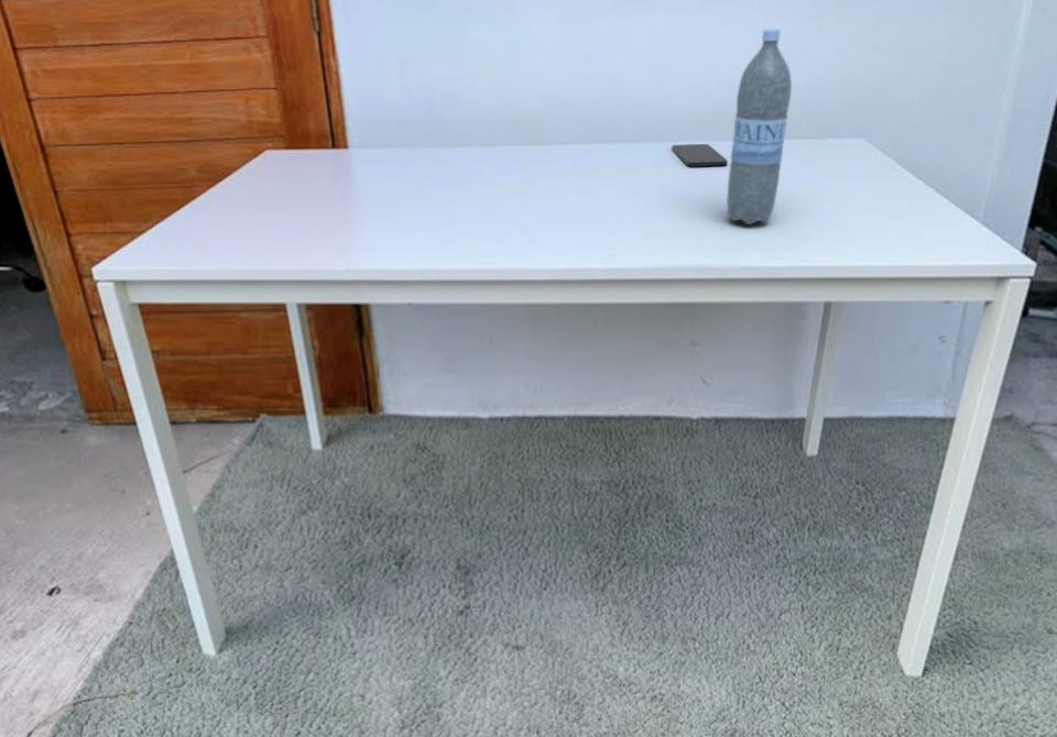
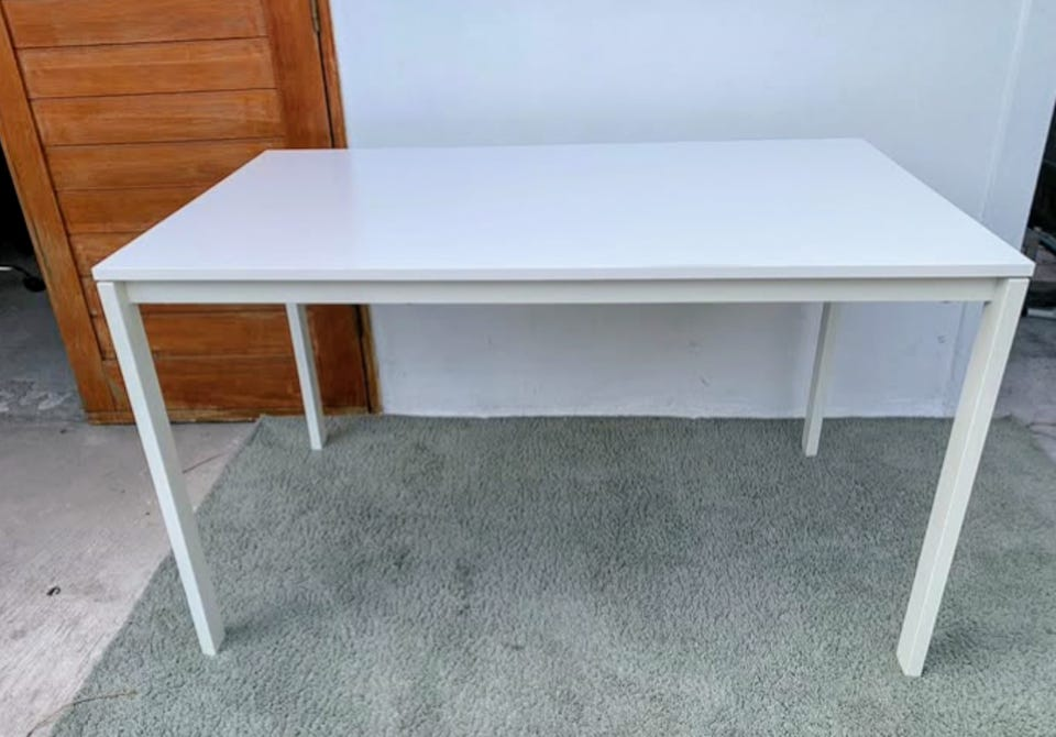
- water bottle (759, 131)
- phone (698, 154)
